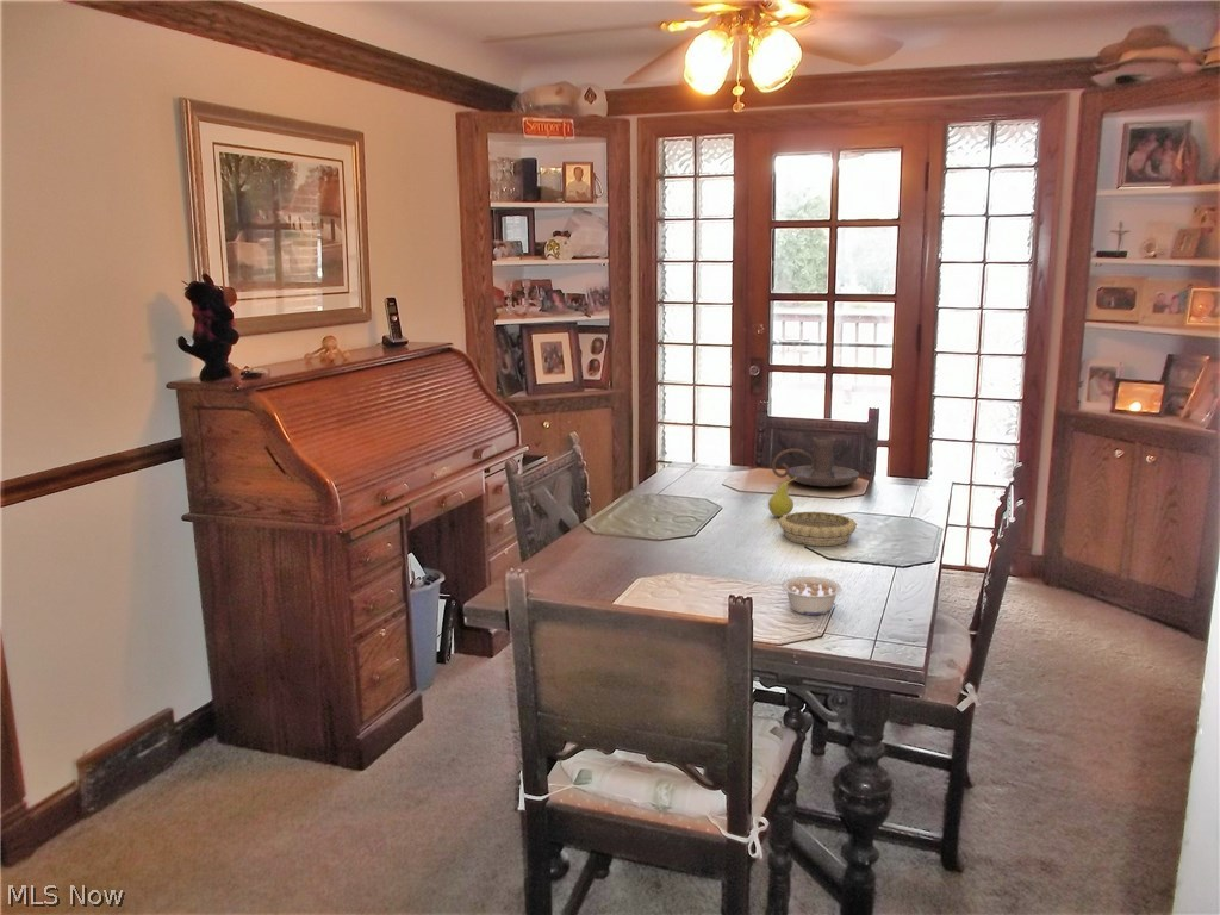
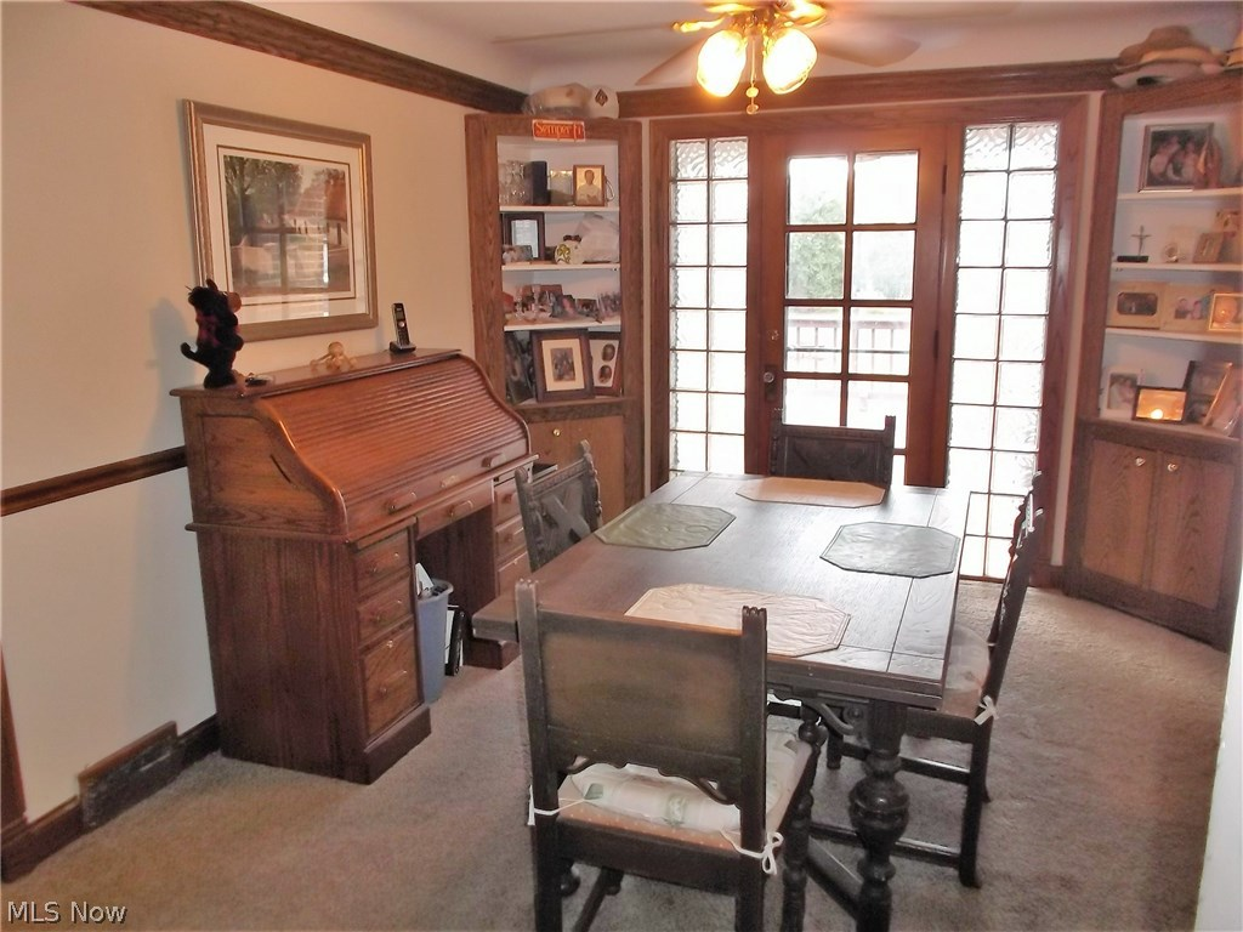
- candle holder (815, 461)
- fruit (783, 496)
- decorative bowl (816, 528)
- legume (810, 595)
